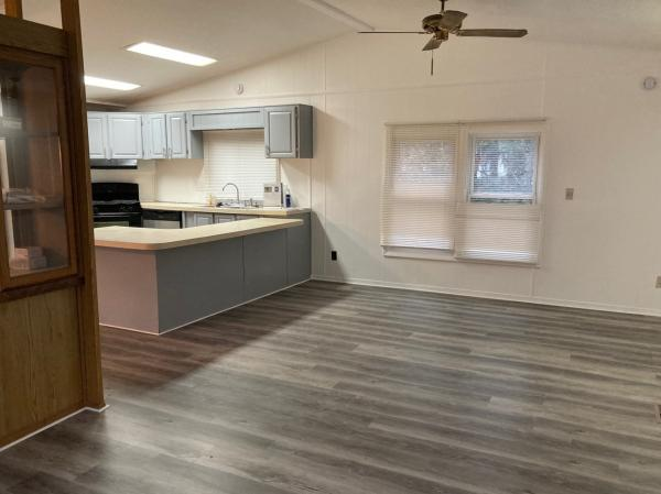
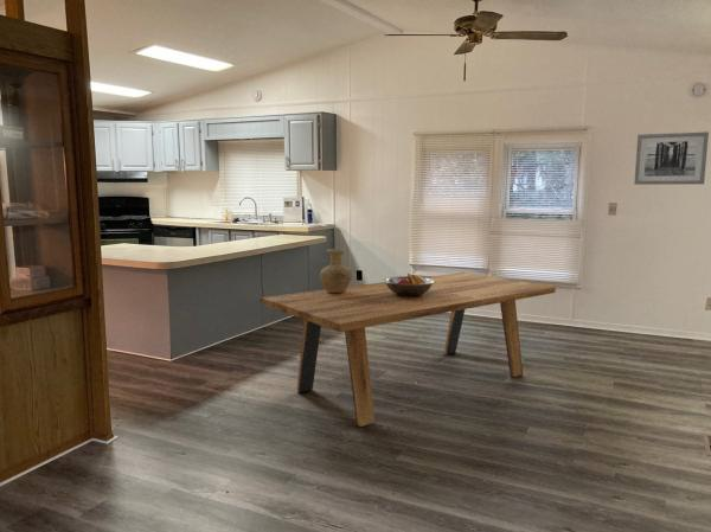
+ vase (335, 270)
+ fruit bowl (409, 284)
+ dining table (415, 318)
+ wall art (670, 159)
